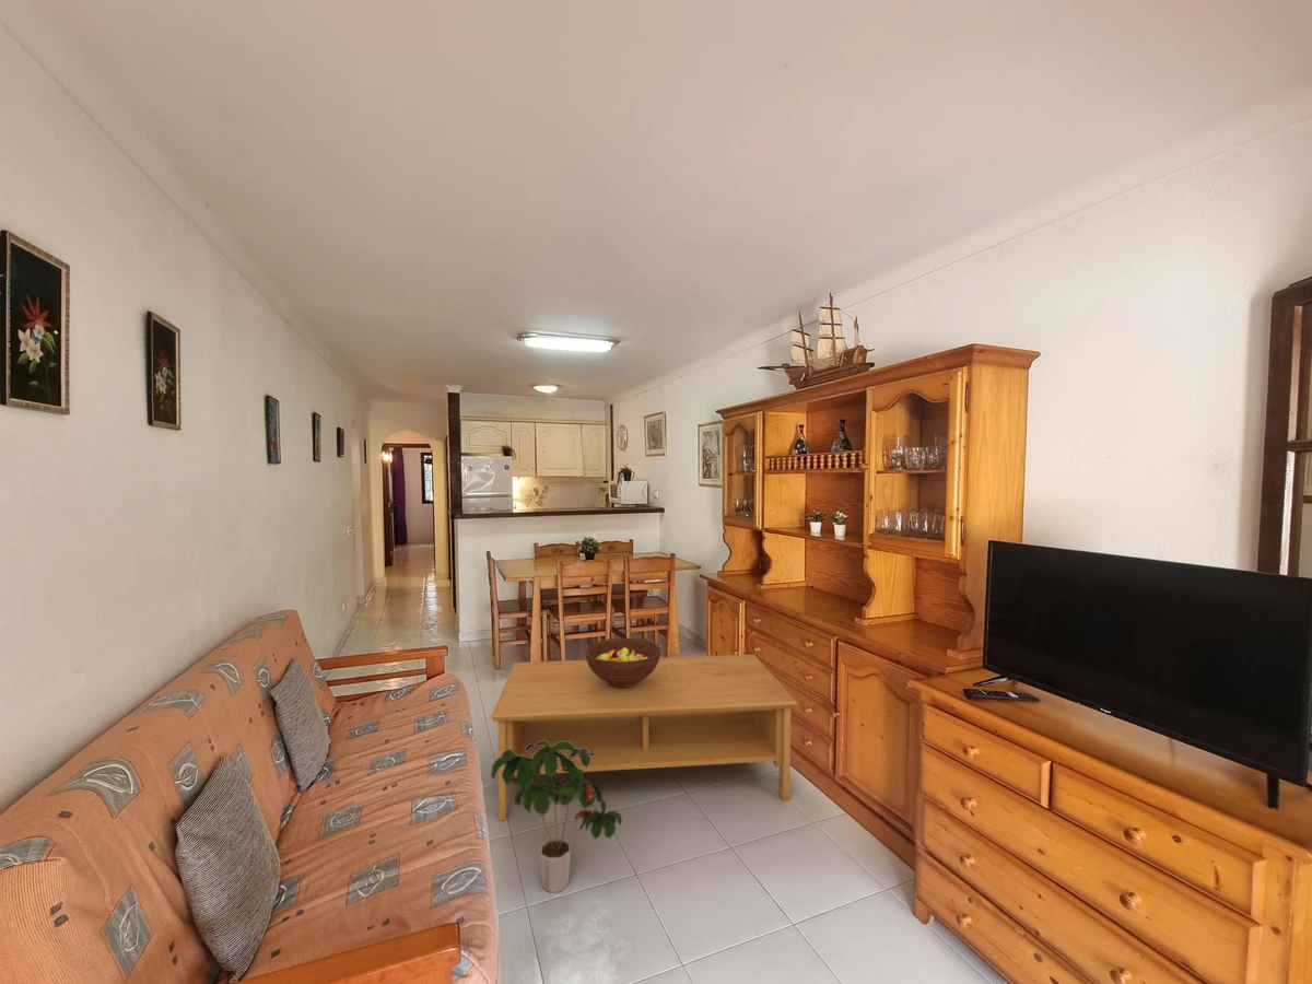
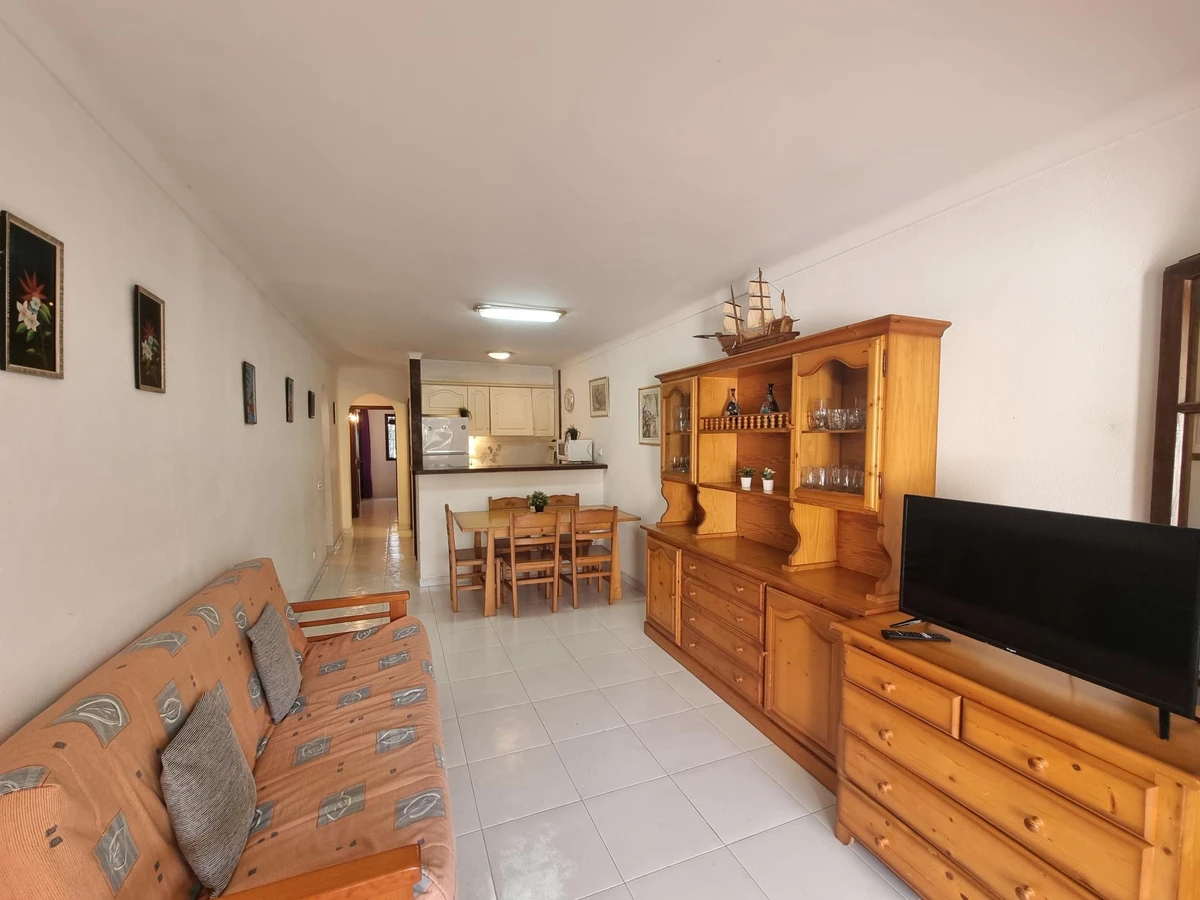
- fruit bowl (622, 666)
- potted plant (555, 815)
- coffee table (642, 726)
